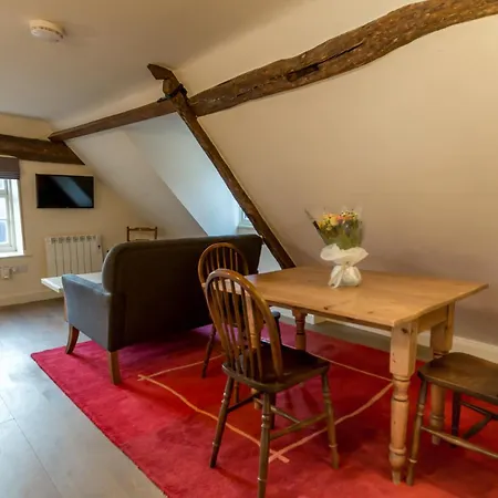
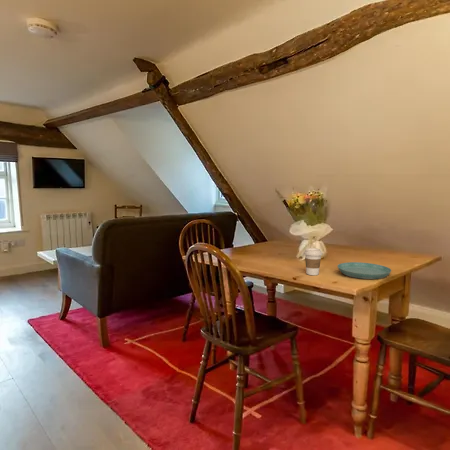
+ coffee cup (312, 261)
+ saucer (363, 270)
